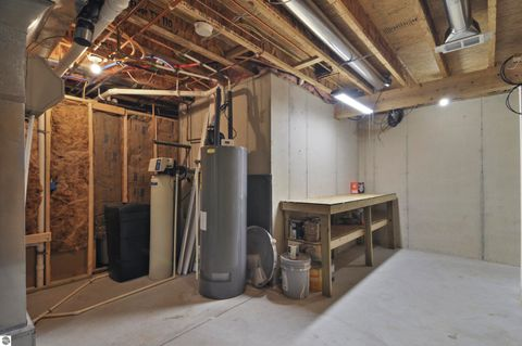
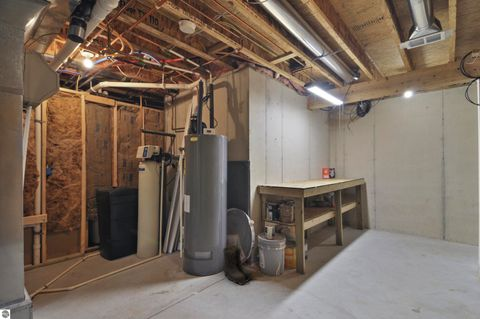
+ boots (237, 263)
